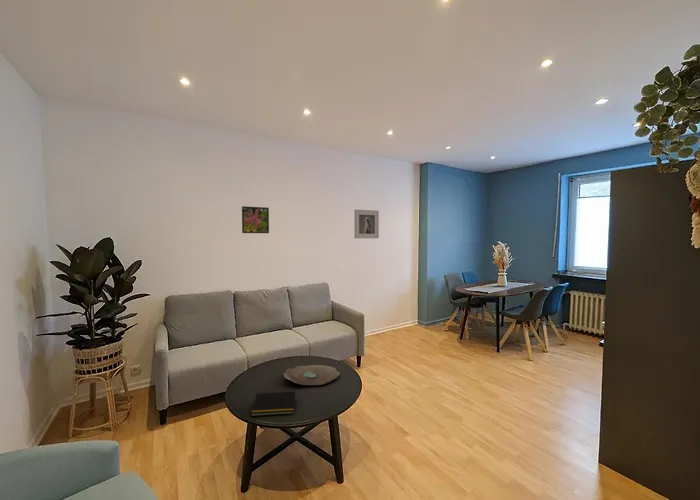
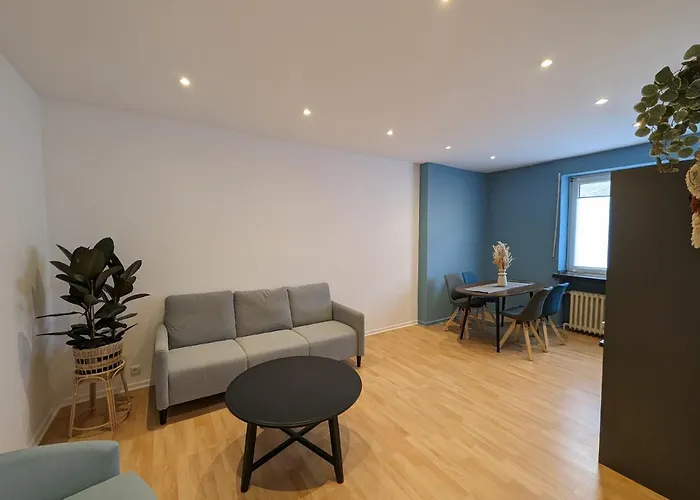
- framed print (255, 220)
- notepad (274, 403)
- decorative bowl (311, 372)
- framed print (366, 224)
